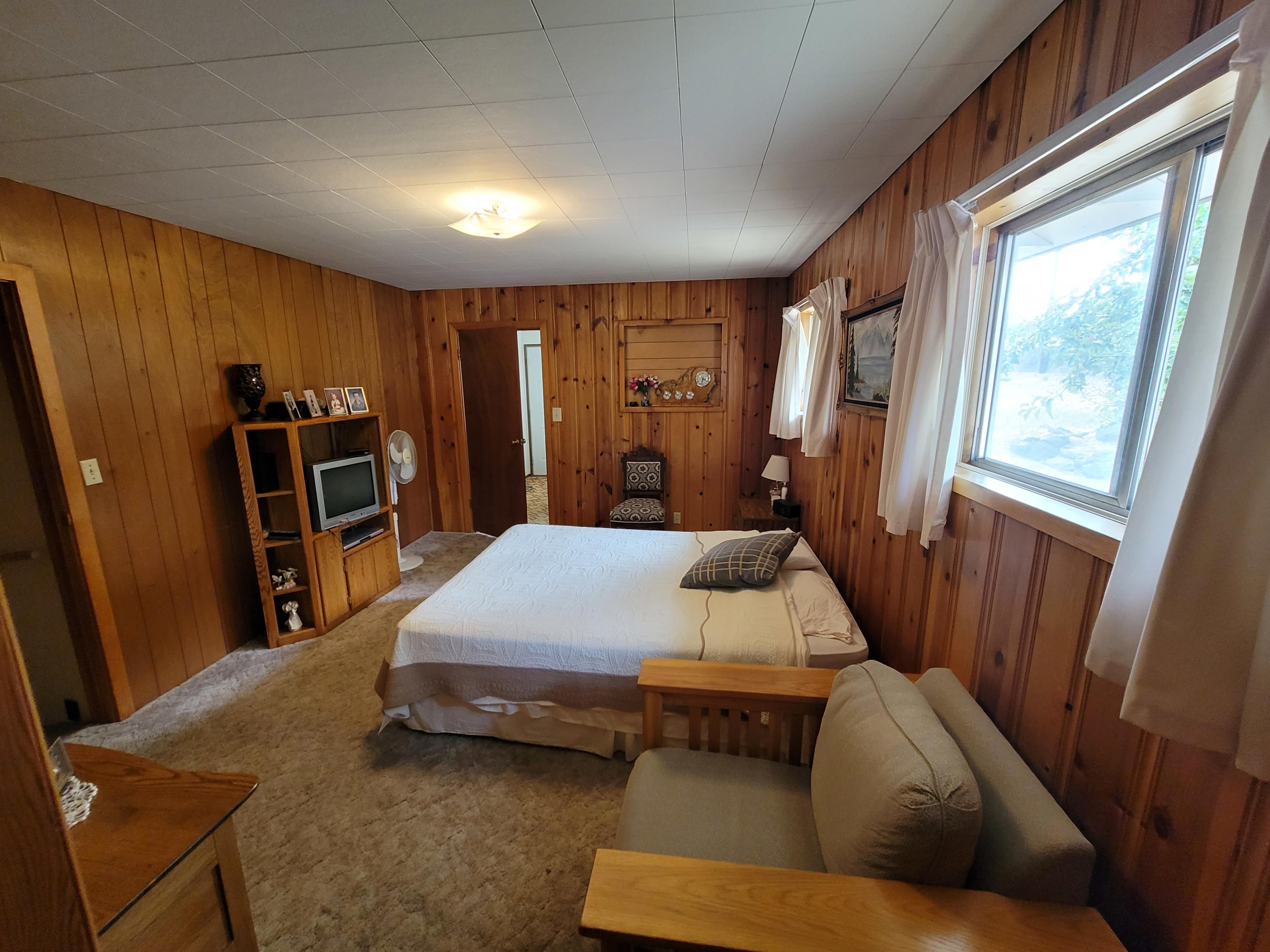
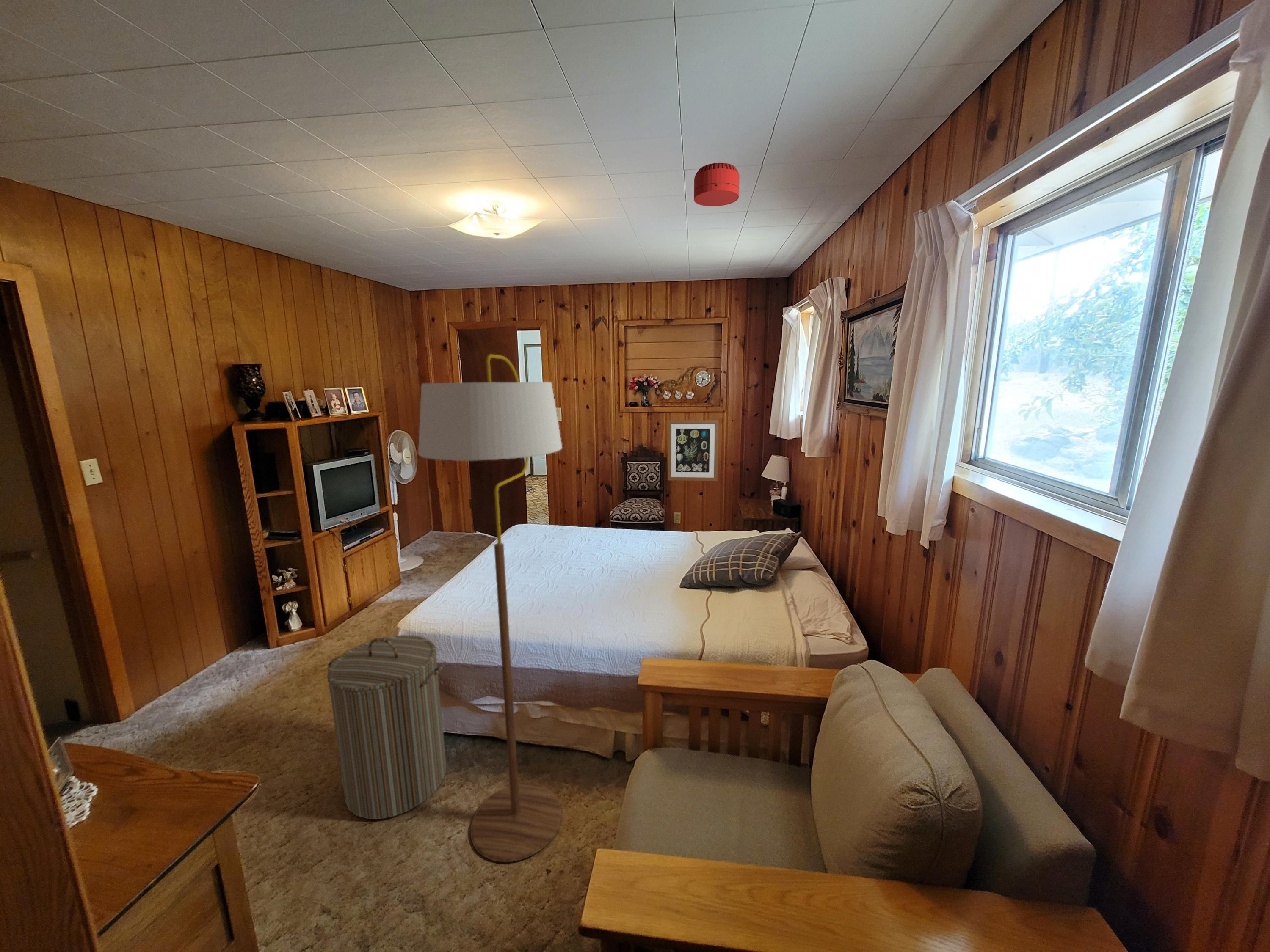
+ floor lamp (507, 604)
+ smoke detector (716, 184)
+ laundry hamper (390, 712)
+ wall art (693, 451)
